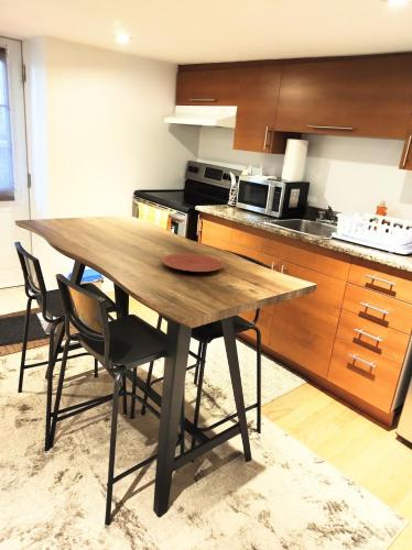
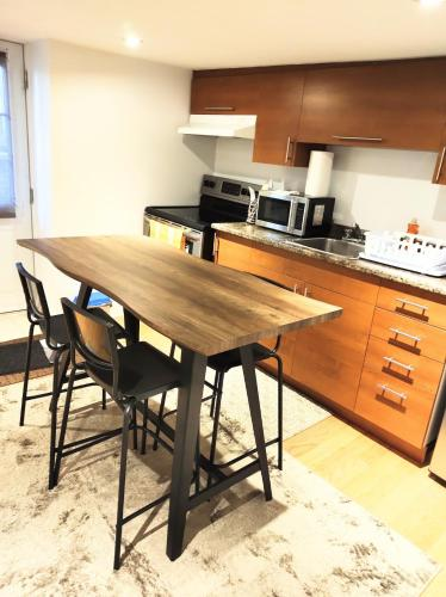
- plate (192, 264)
